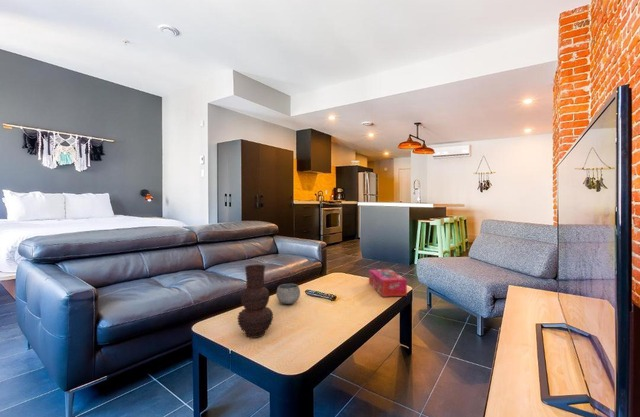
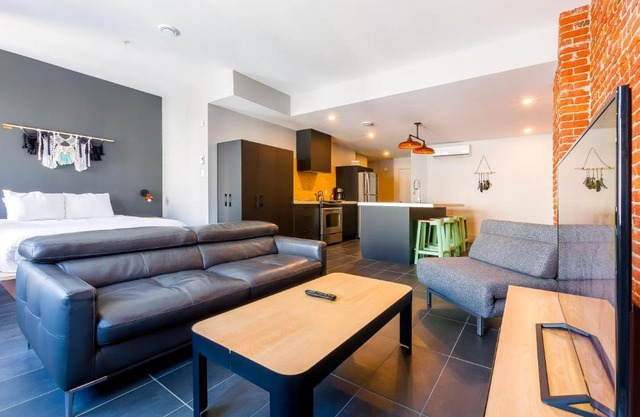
- bowl (288, 294)
- tissue box (386, 281)
- vase (255, 300)
